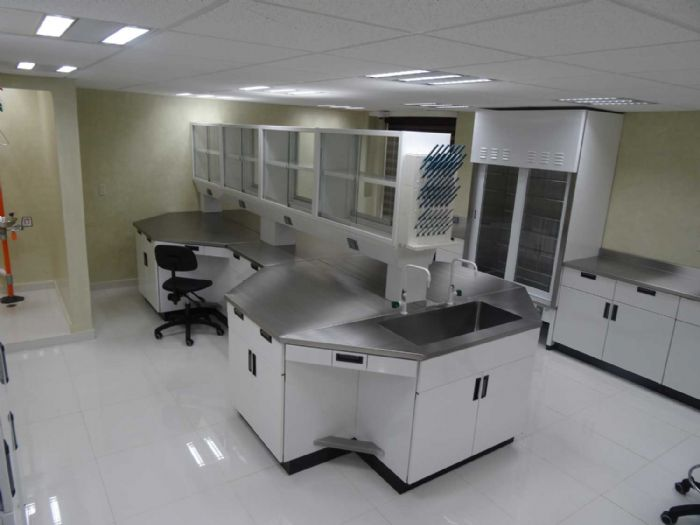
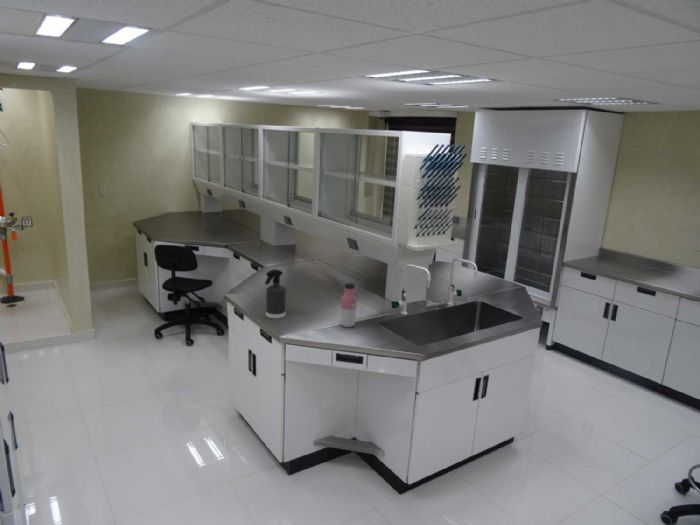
+ spray bottle (274, 292)
+ water bottle (348, 304)
